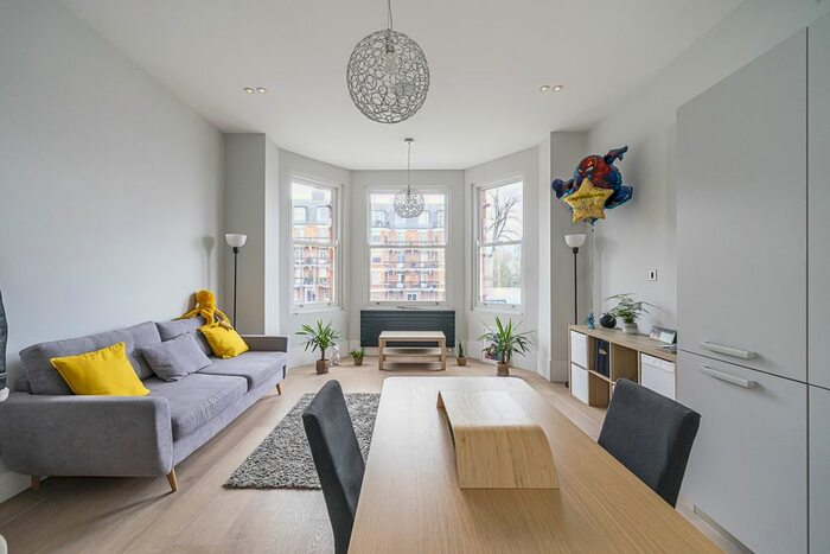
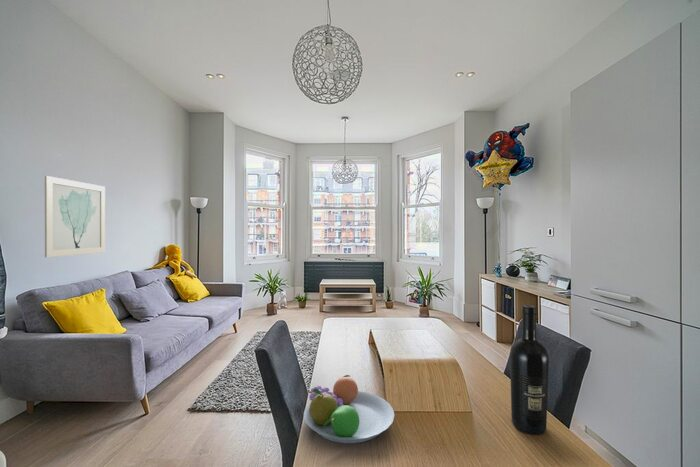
+ fruit bowl (346, 404)
+ wall art (78, 218)
+ wine bottle (528, 366)
